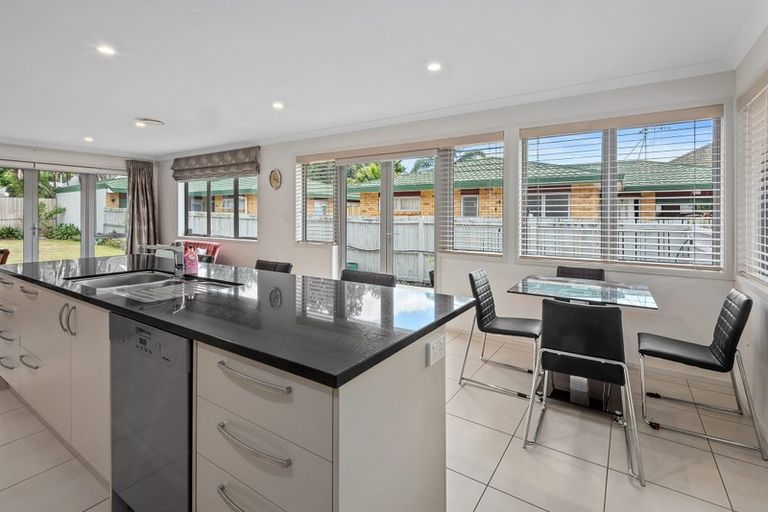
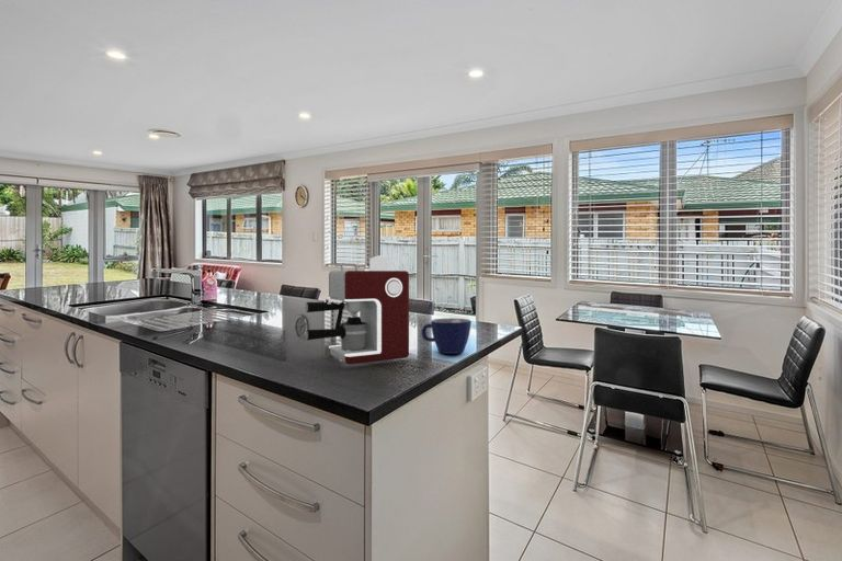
+ coffee maker (354, 307)
+ cup (444, 334)
